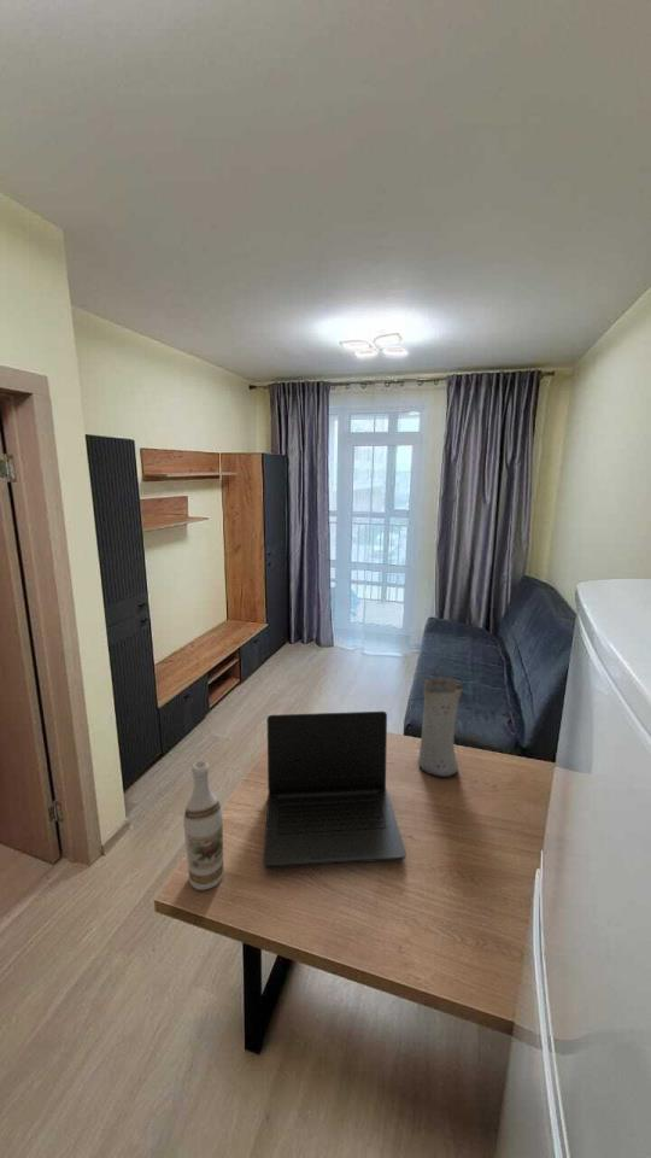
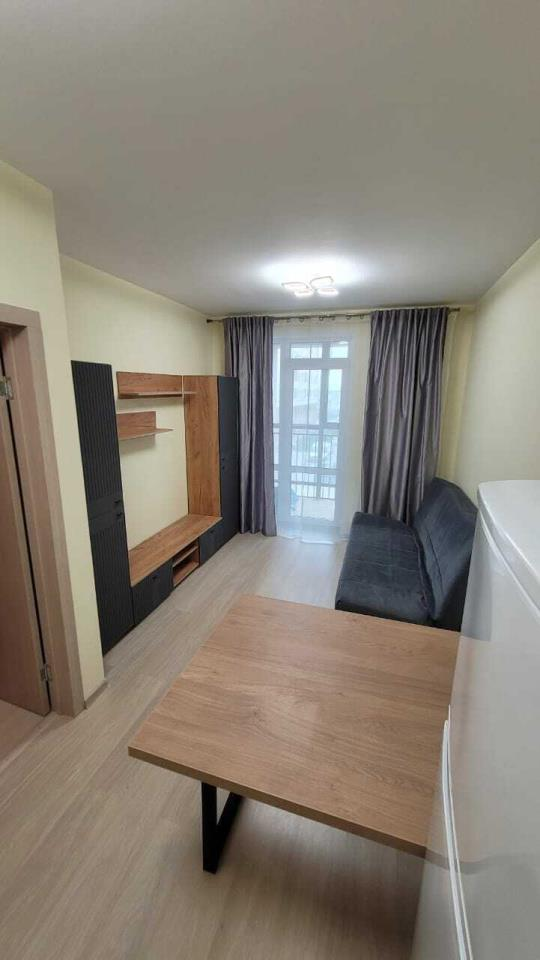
- wine bottle (203, 821)
- vase (439, 726)
- laptop (330, 782)
